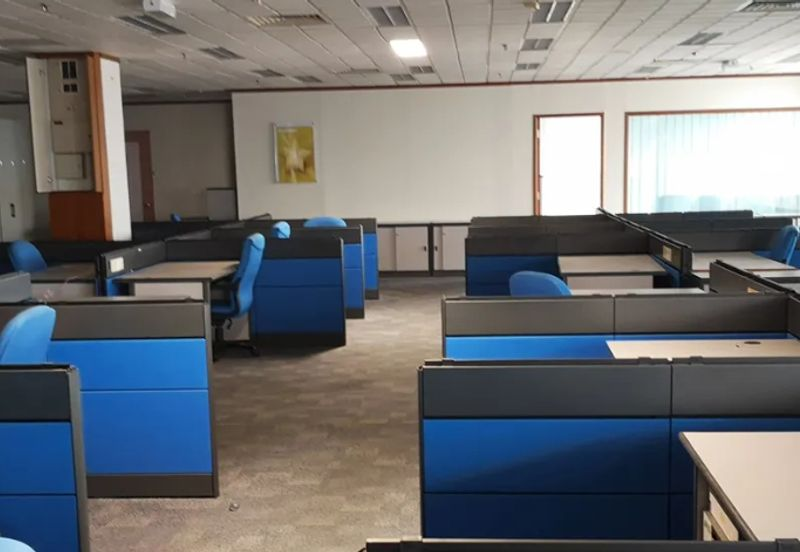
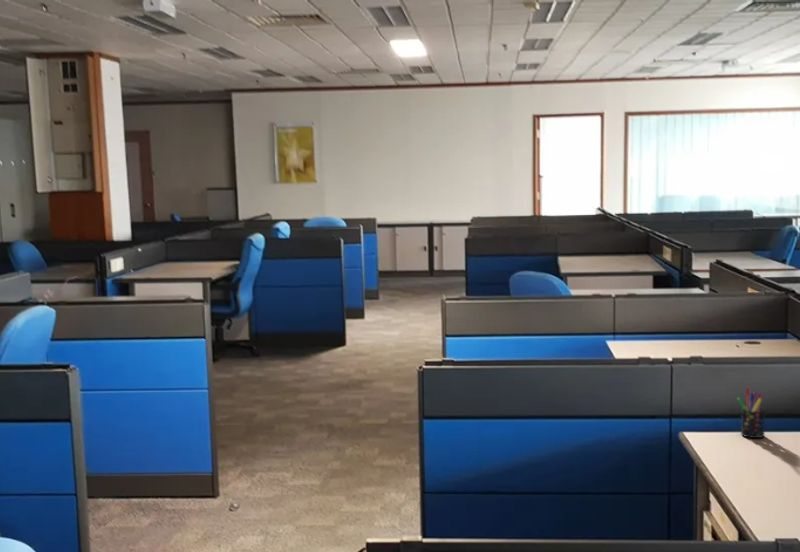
+ pen holder (750, 412)
